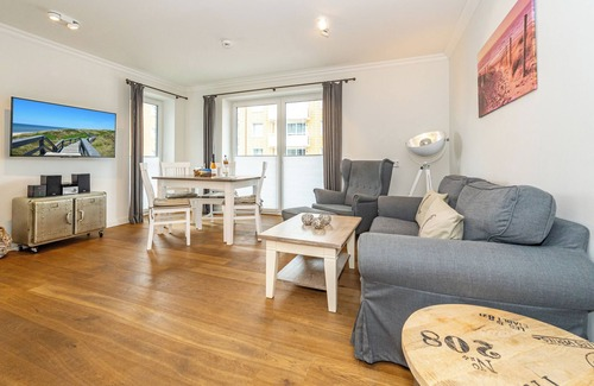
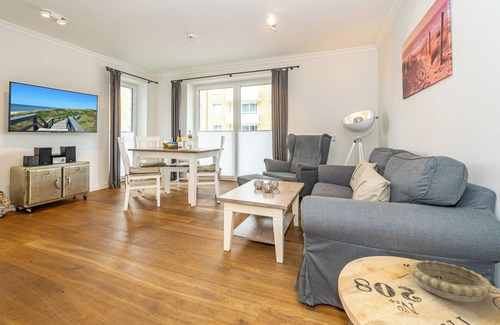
+ decorative bowl (447, 277)
